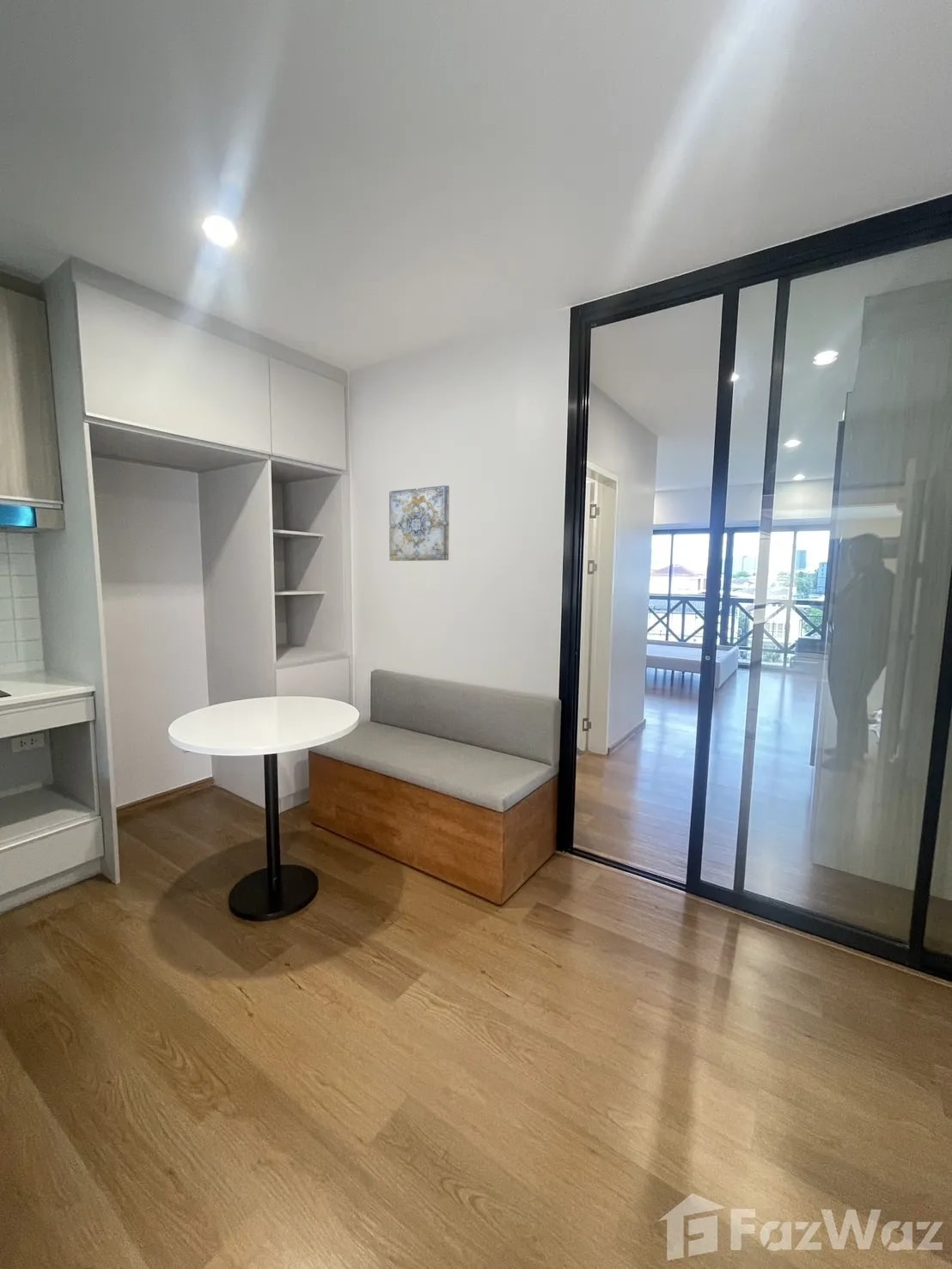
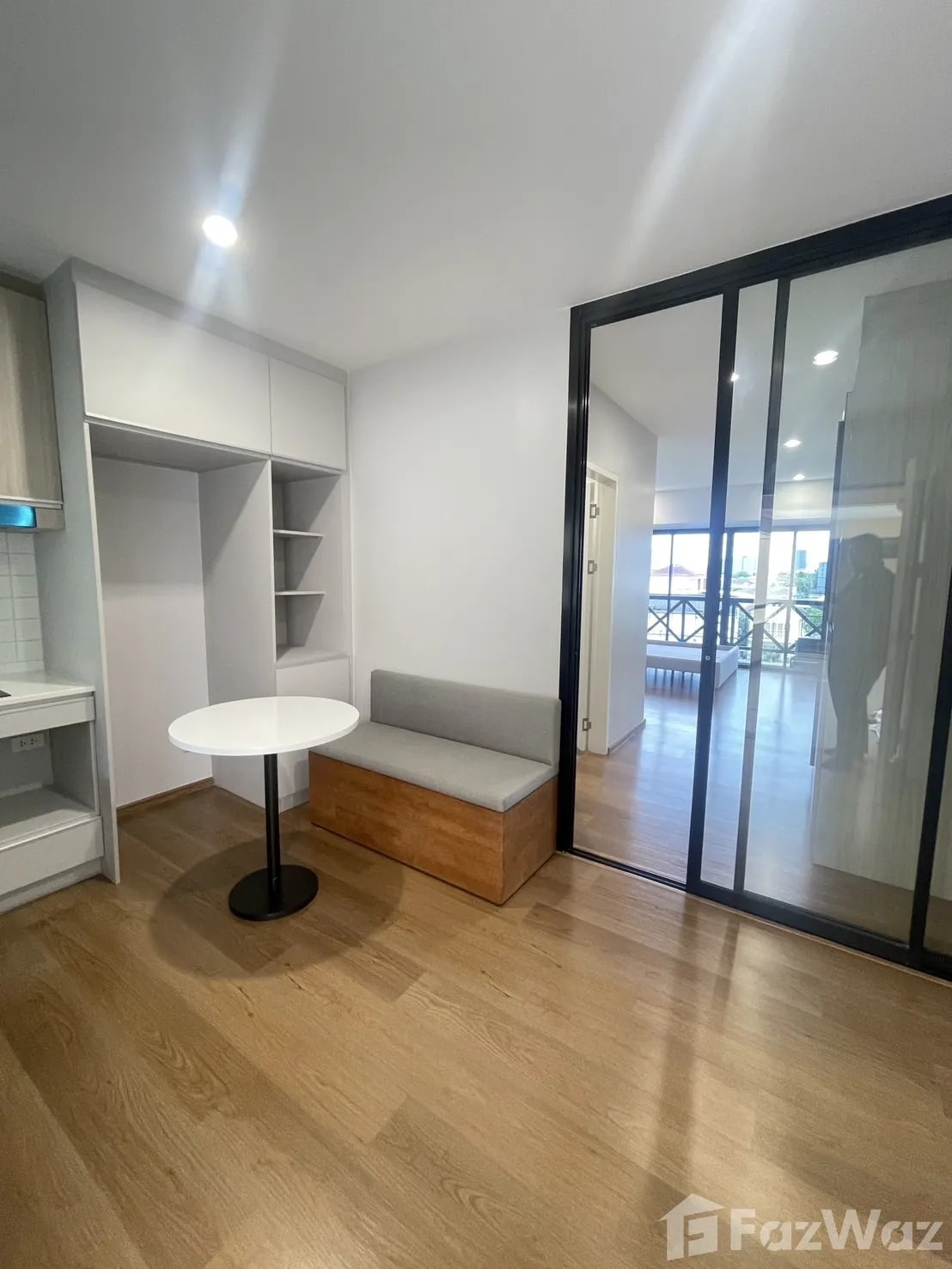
- wall art (418, 524)
